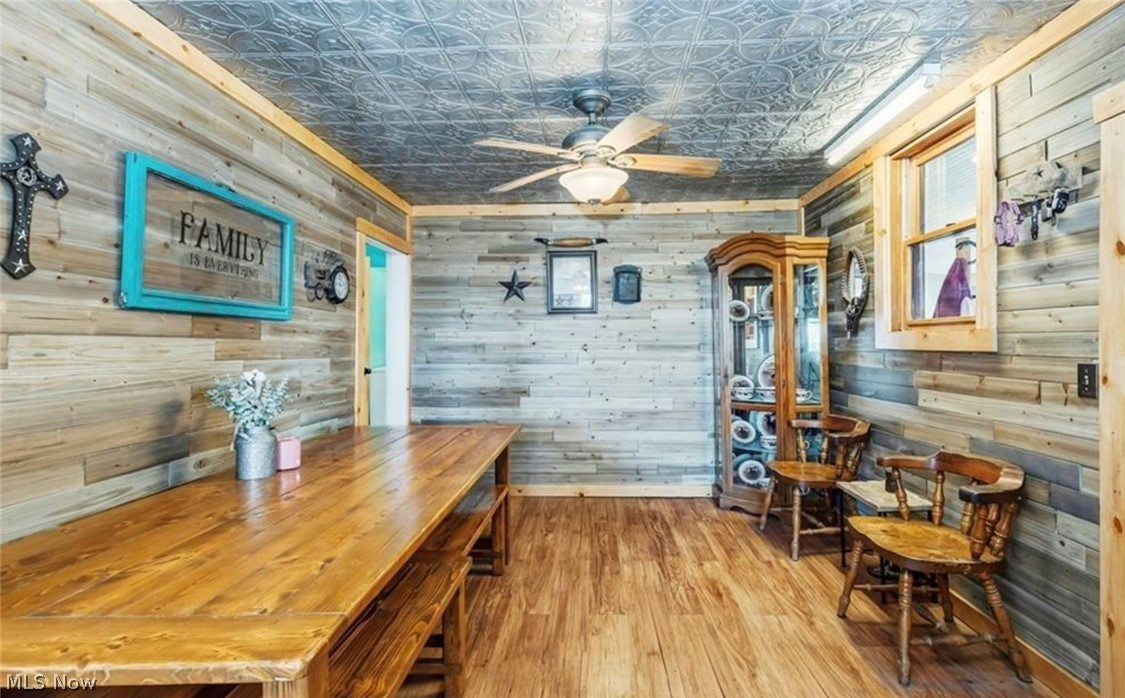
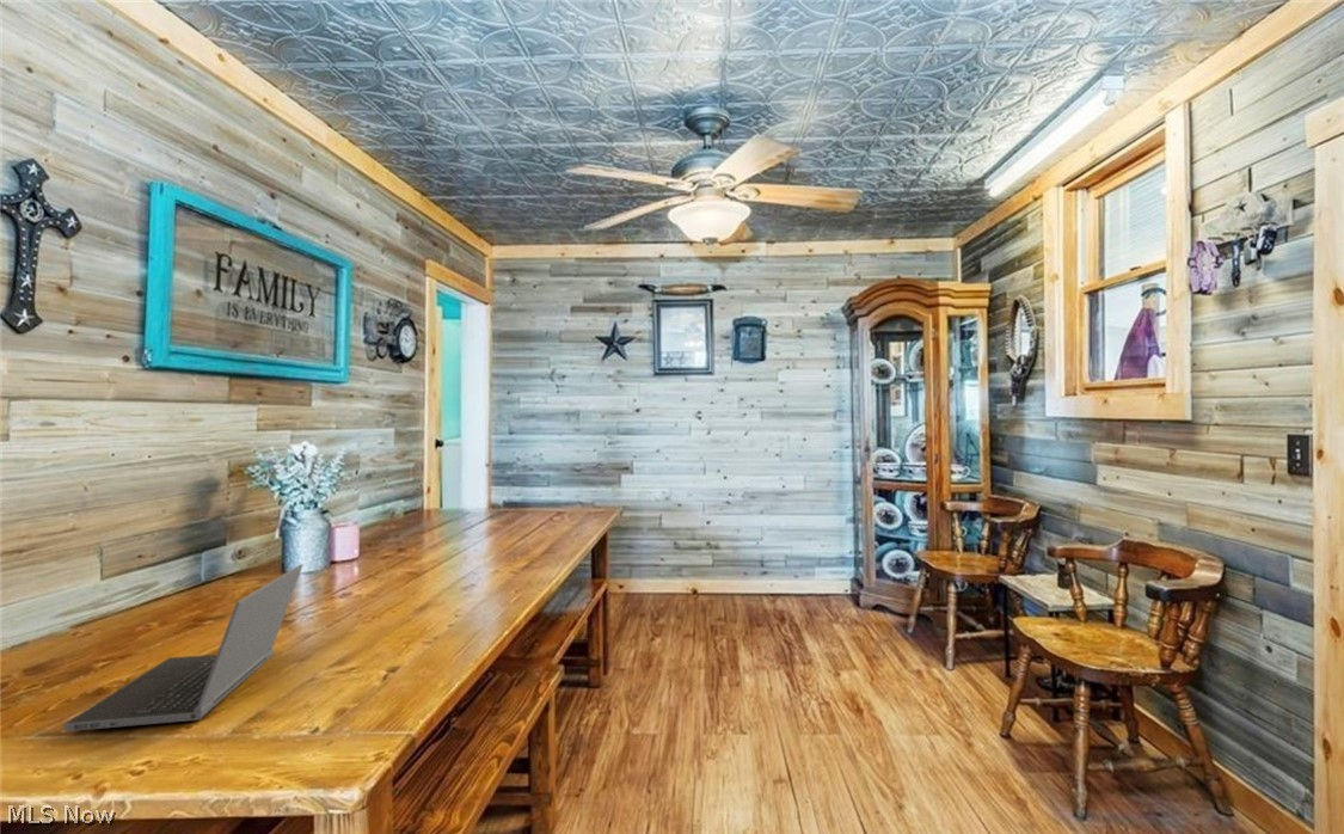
+ laptop computer (205, 655)
